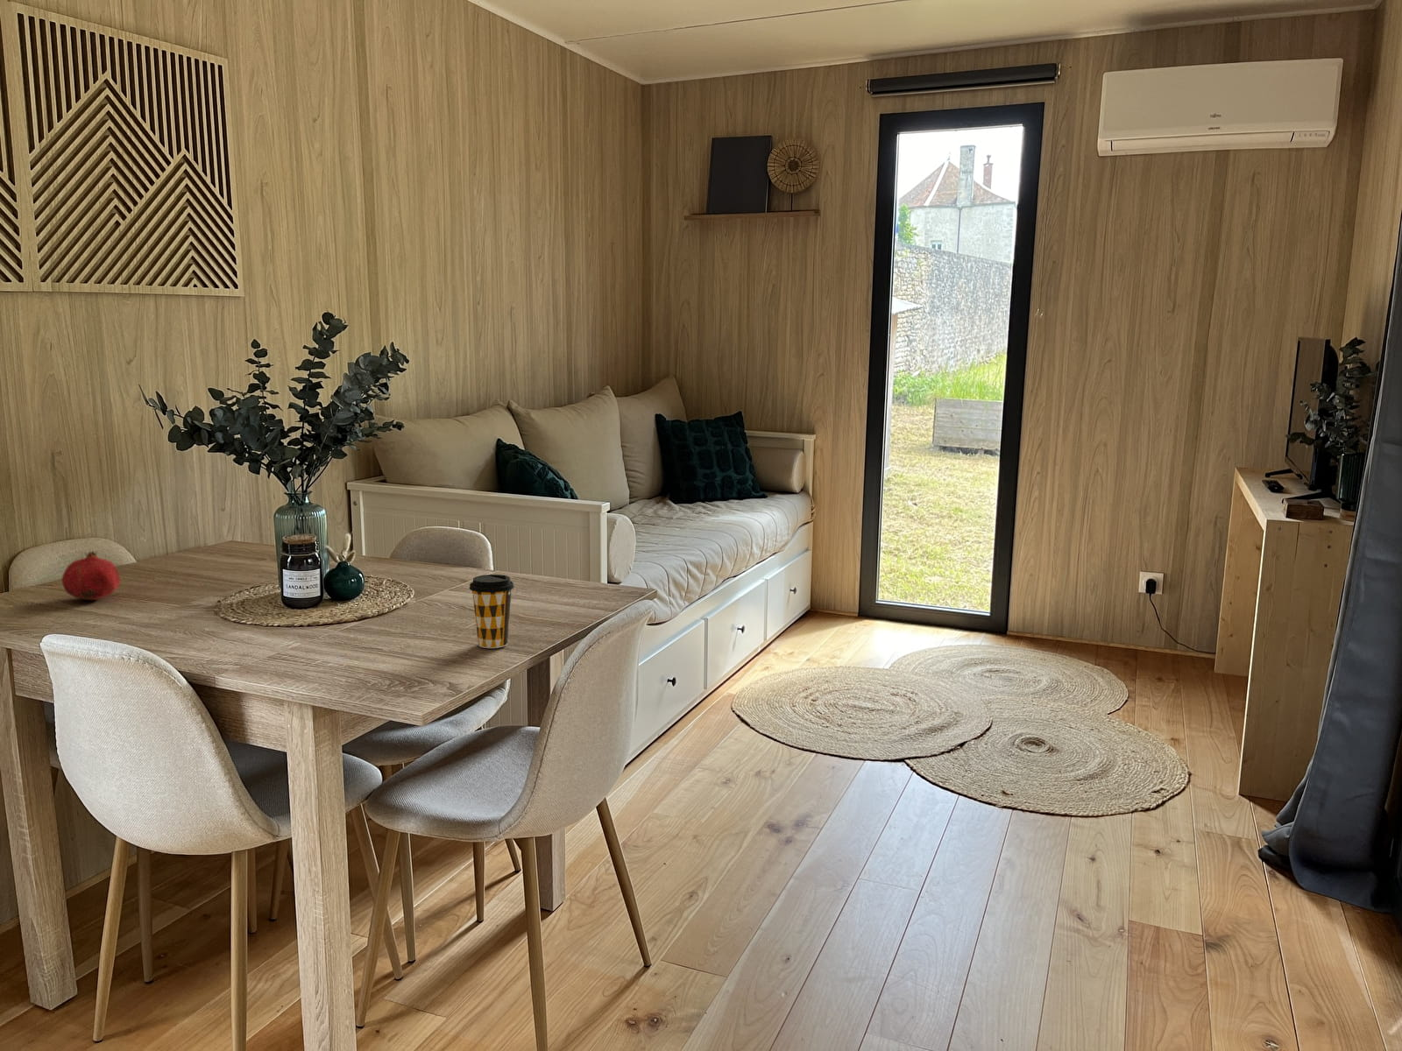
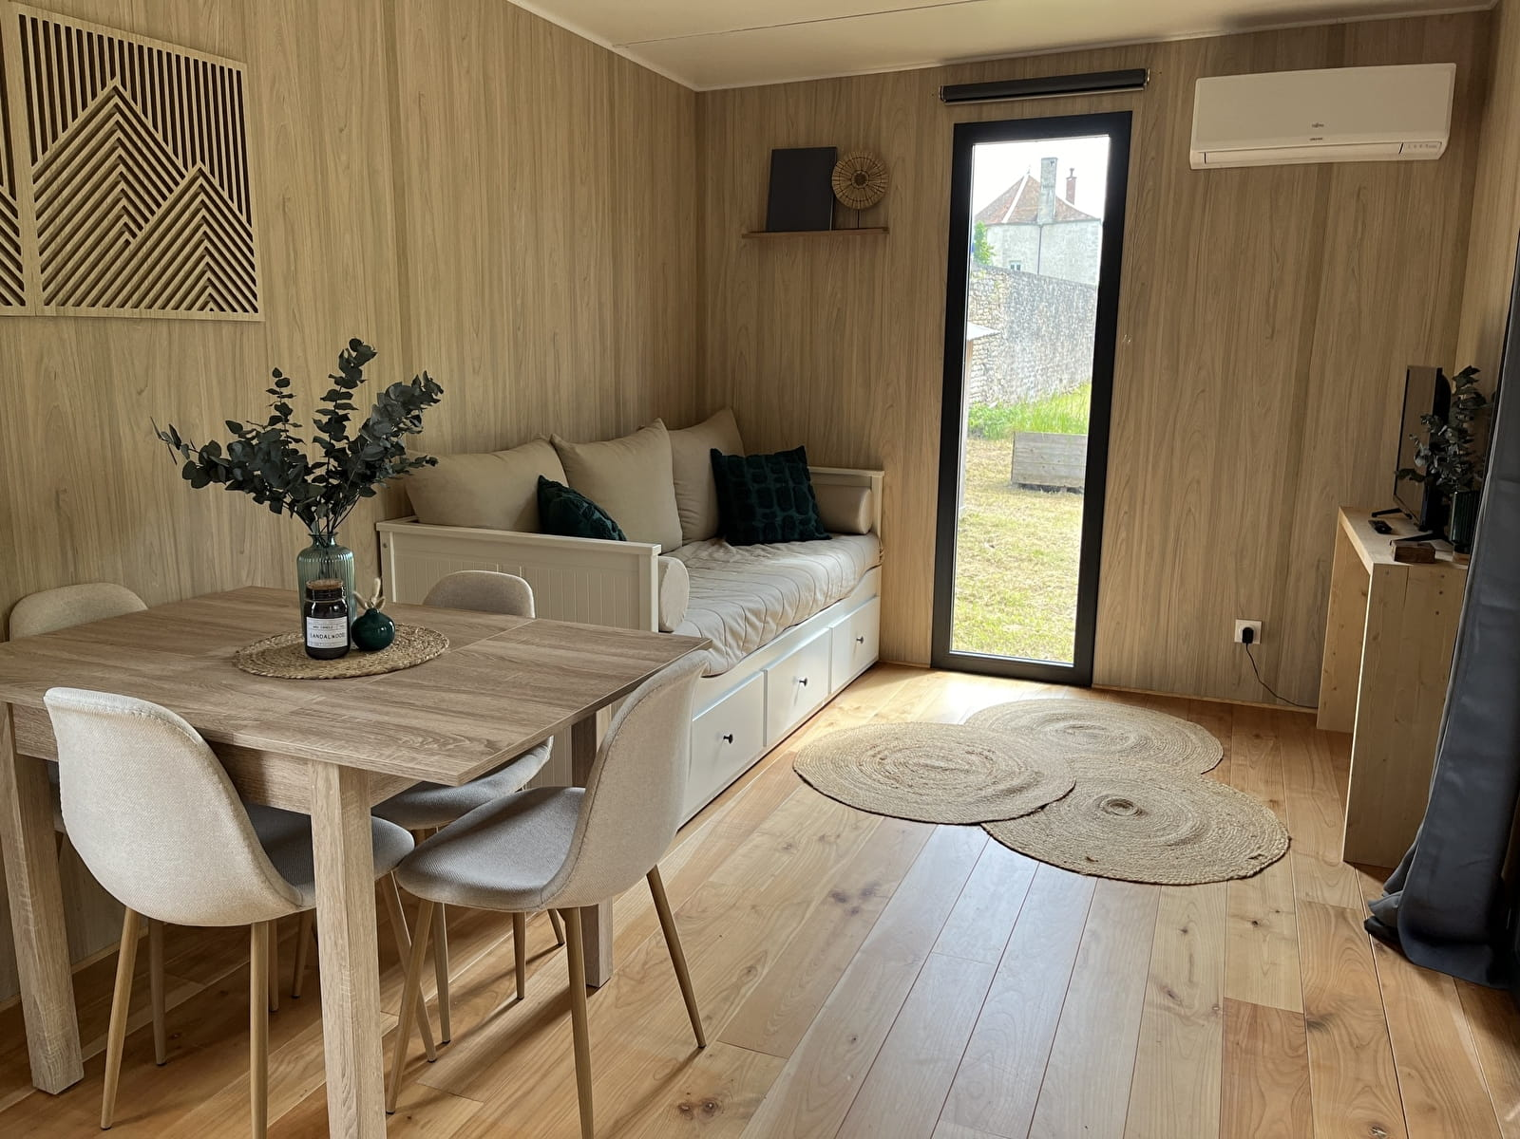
- coffee cup (491, 612)
- fruit (92, 574)
